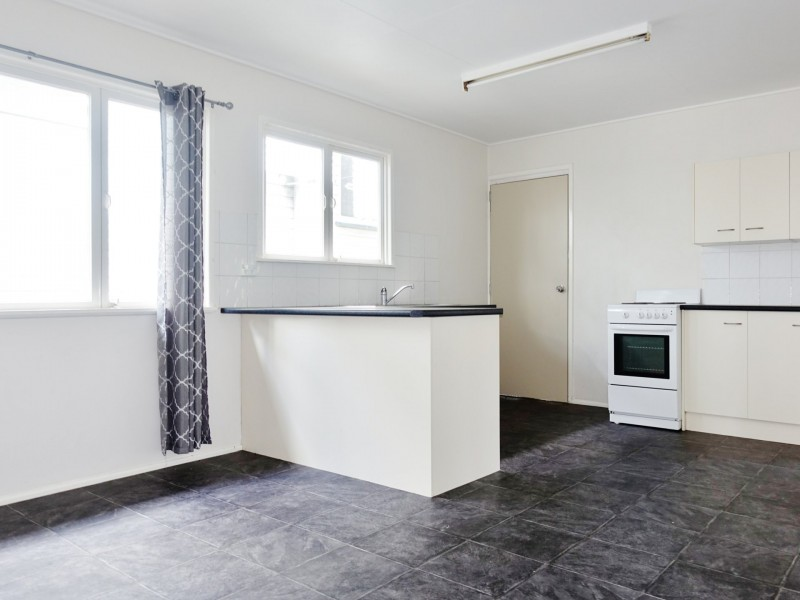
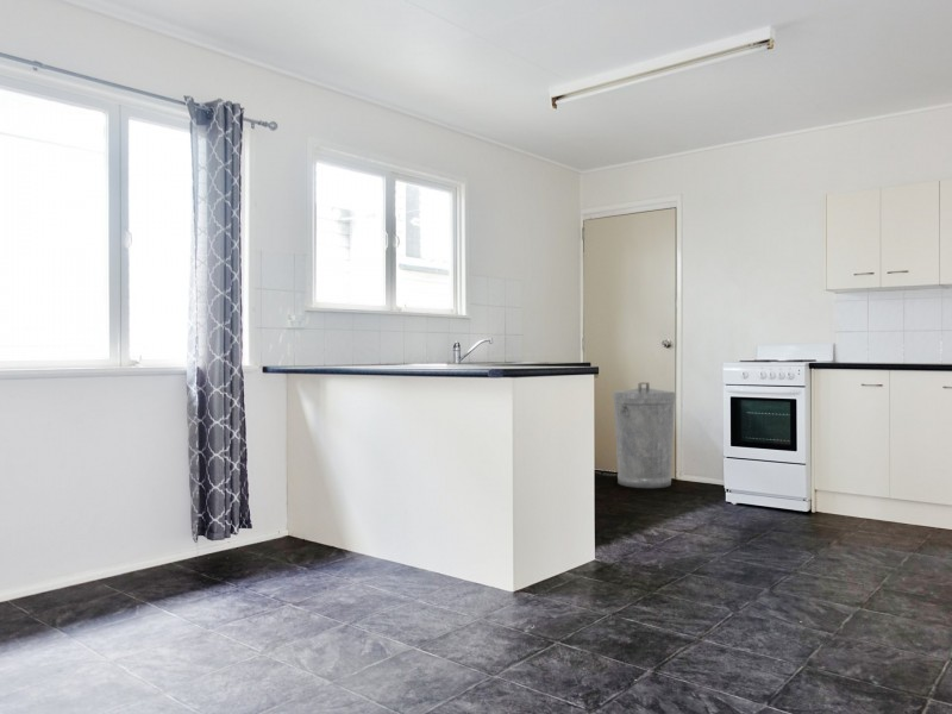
+ trash can (644, 432)
